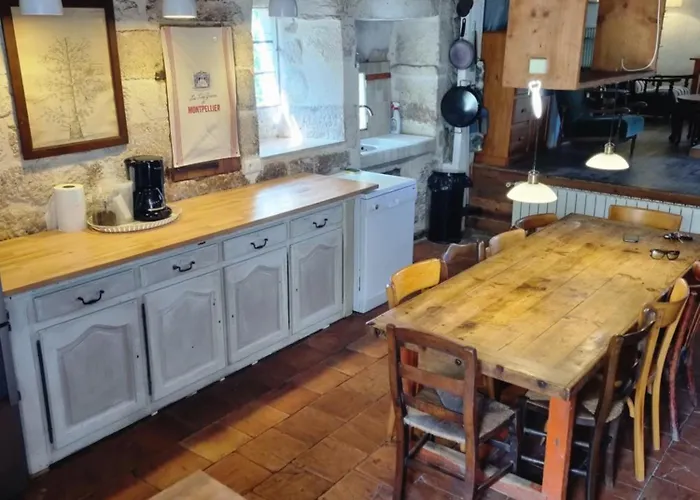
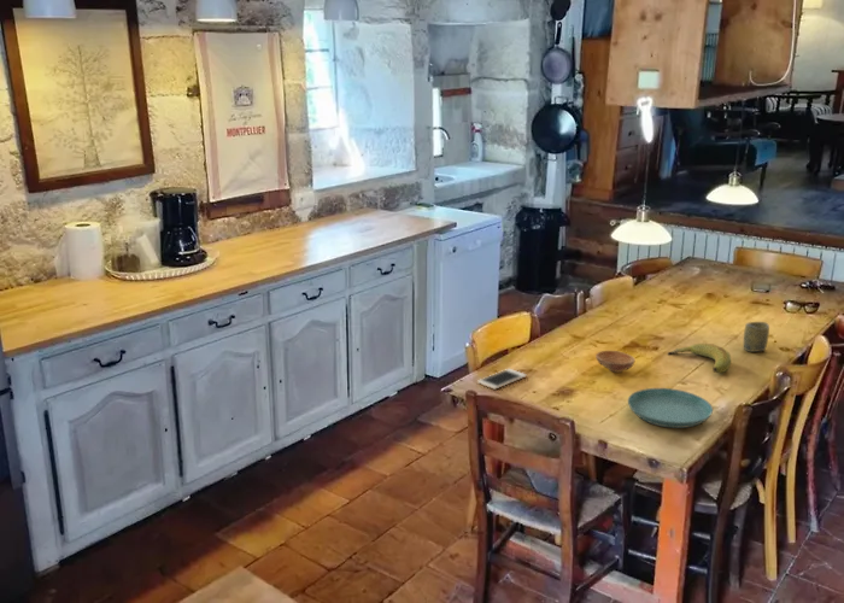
+ cup (755, 336)
+ bowl (615, 363)
+ banana (699, 353)
+ saucer (669, 409)
+ cell phone (502, 379)
